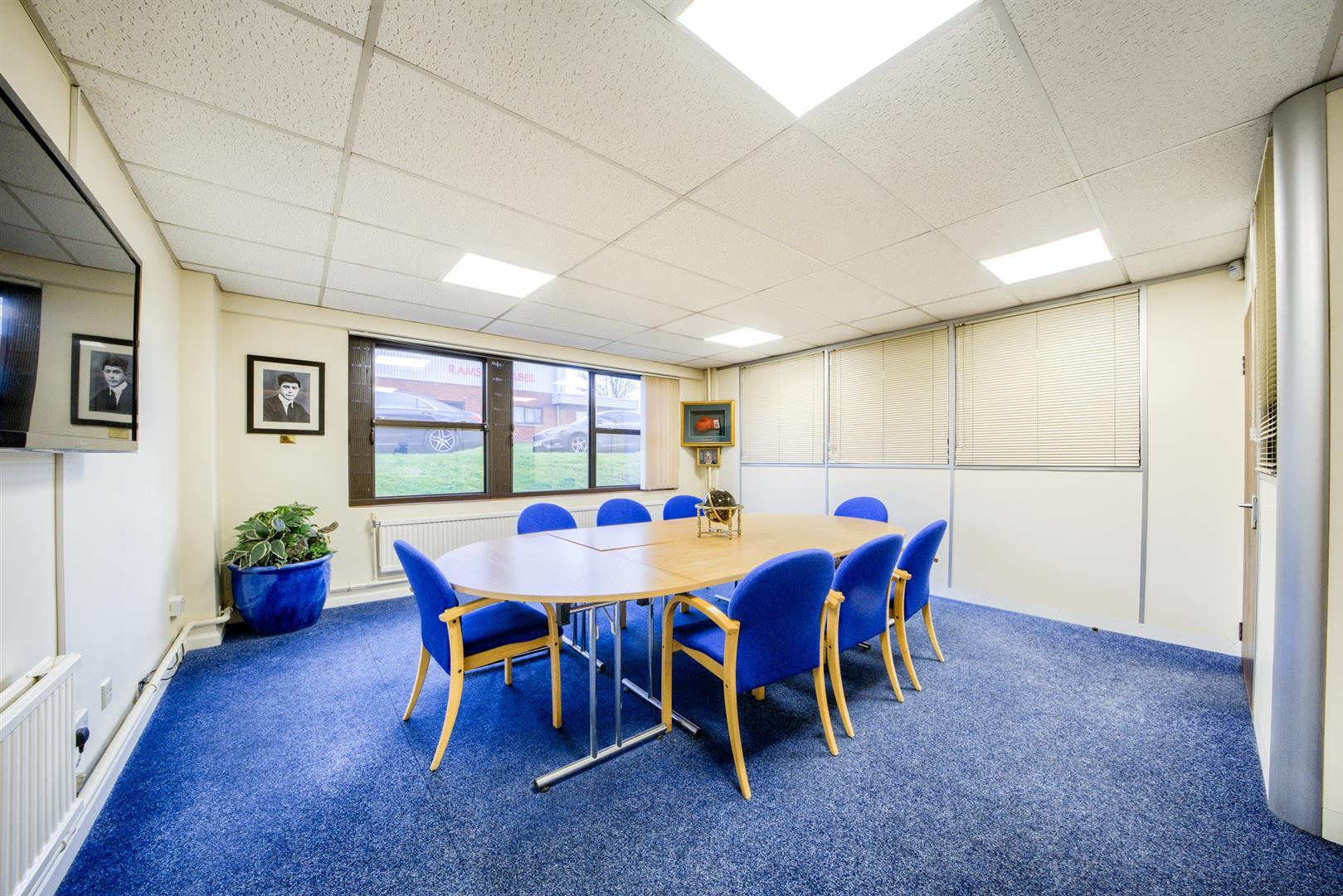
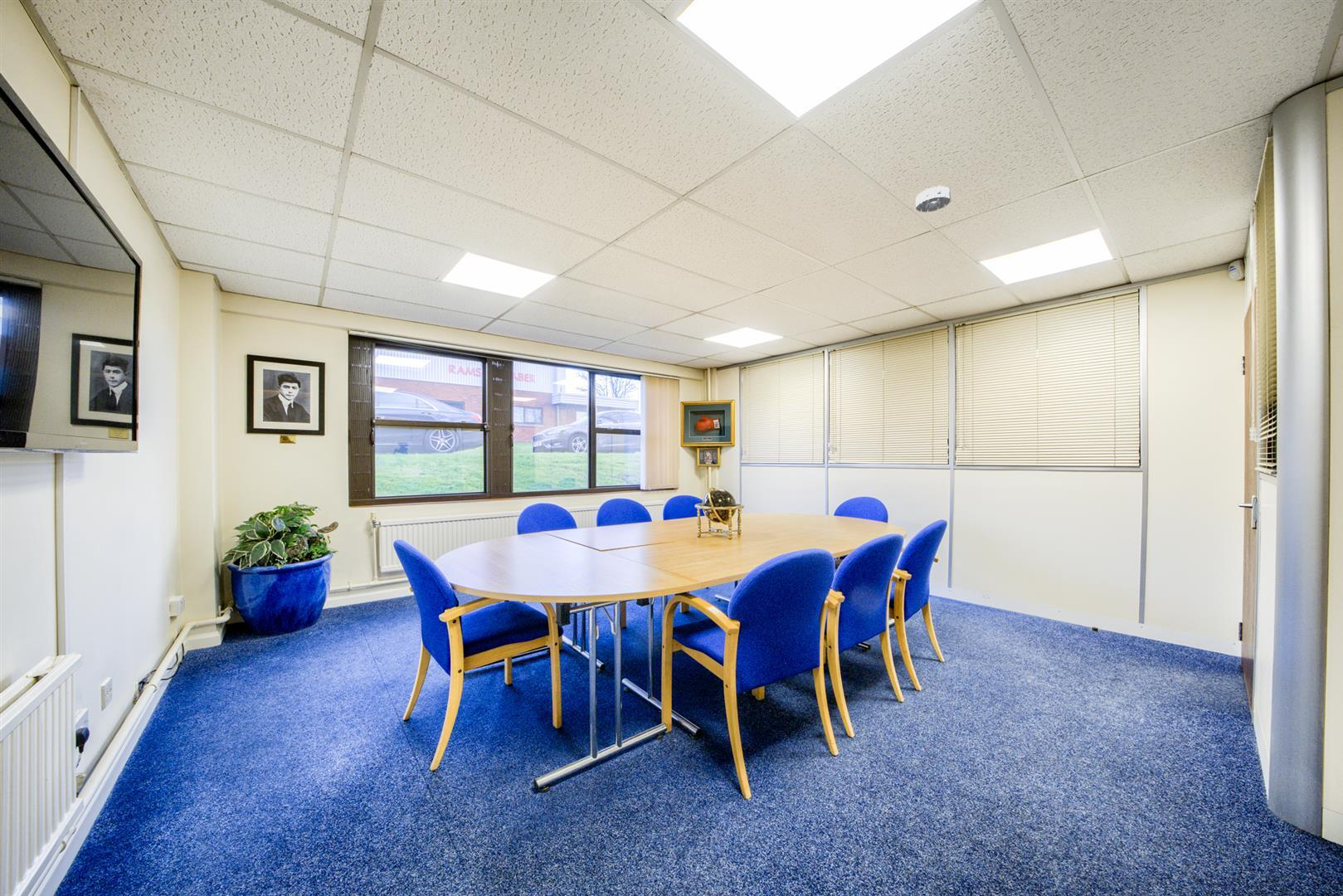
+ smoke detector (932, 198)
